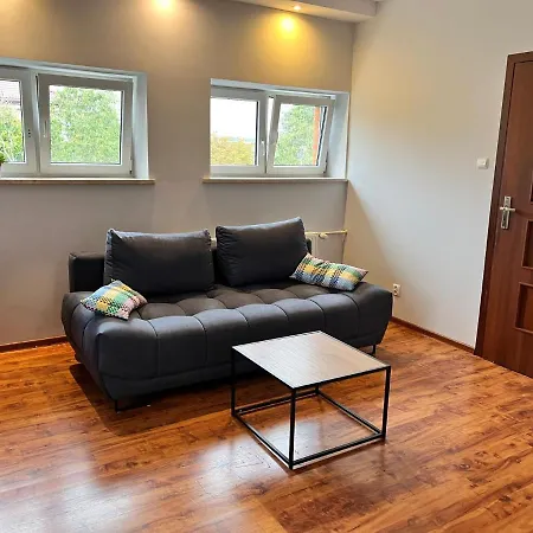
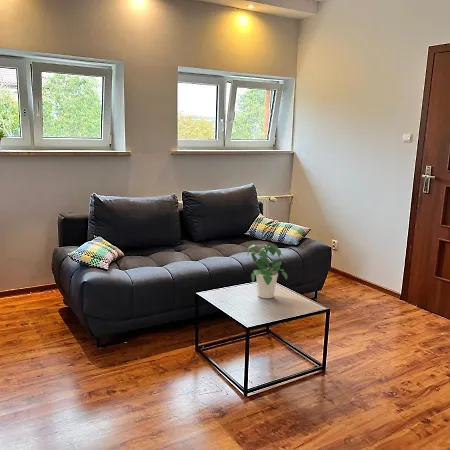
+ potted plant (266, 269)
